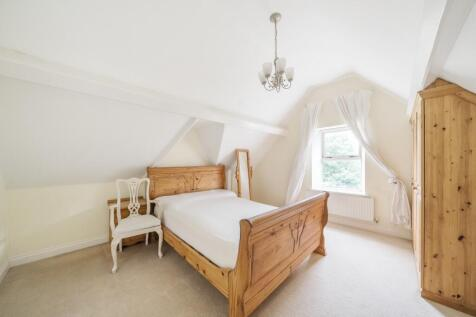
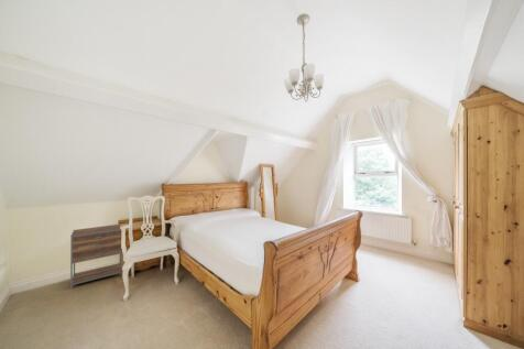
+ nightstand (98, 253)
